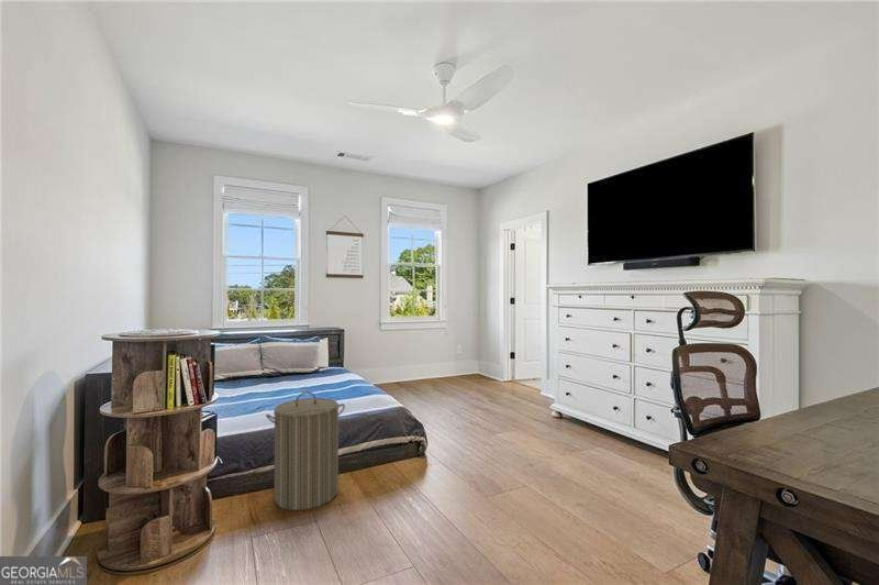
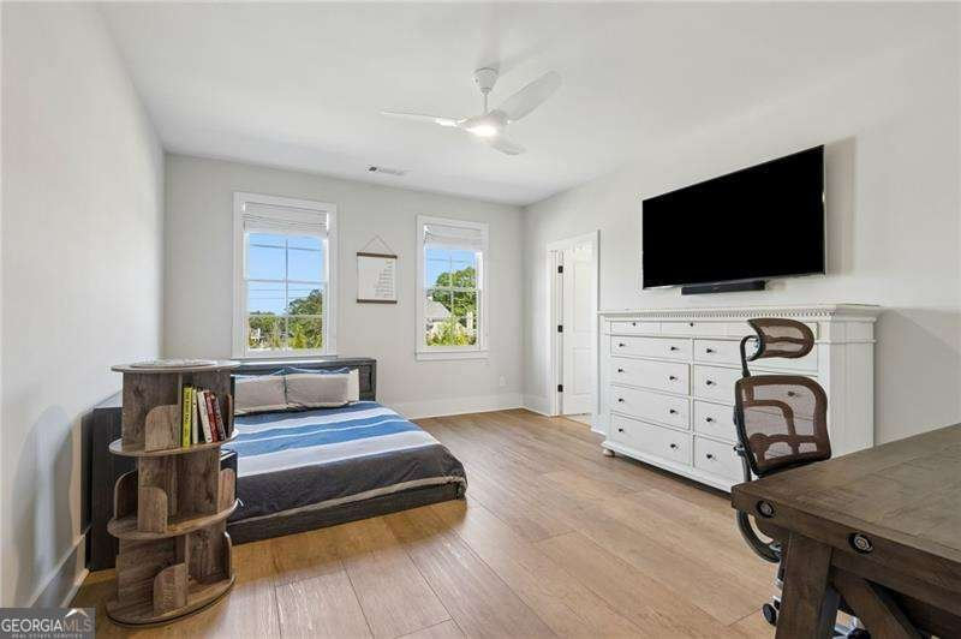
- laundry hamper (307, 443)
